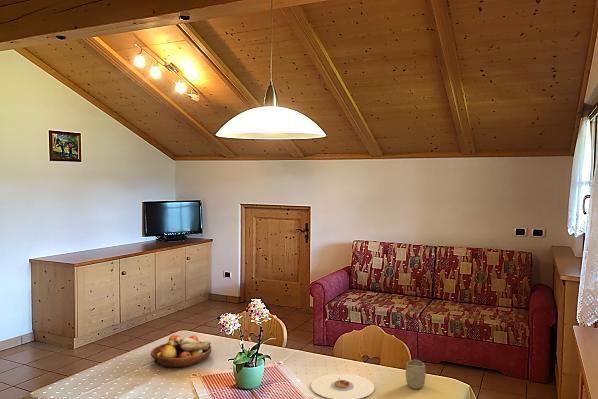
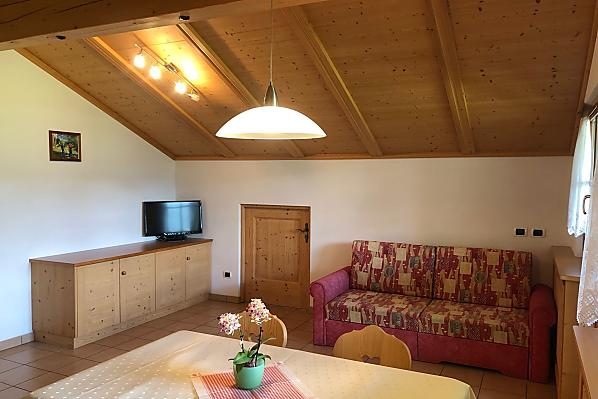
- fruit bowl (182, 346)
- plate (342, 383)
- cup (415, 374)
